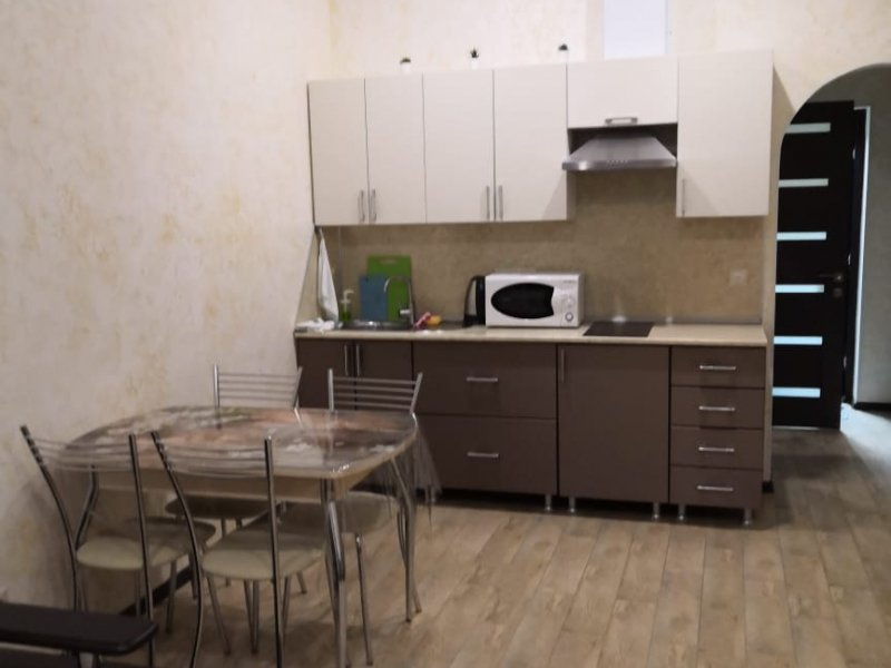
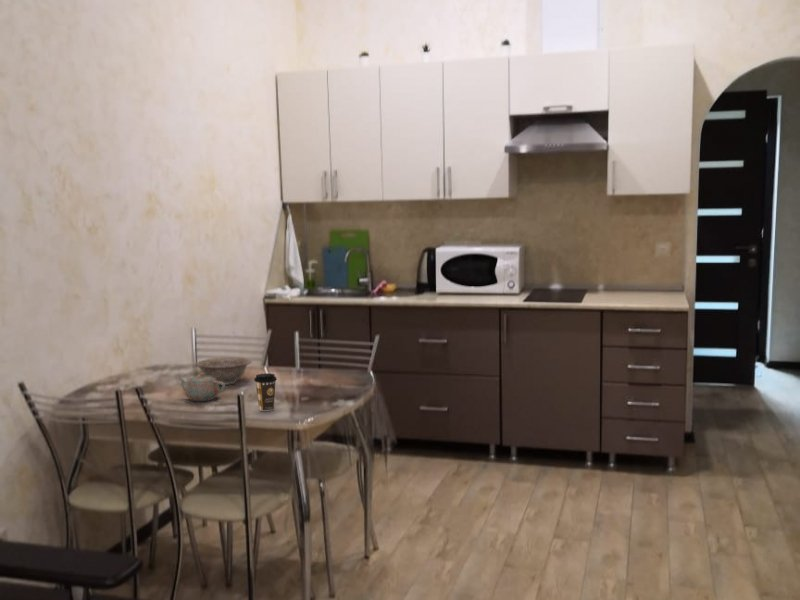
+ teapot (200, 385)
+ coffee cup (265, 392)
+ decorative bowl (224, 372)
